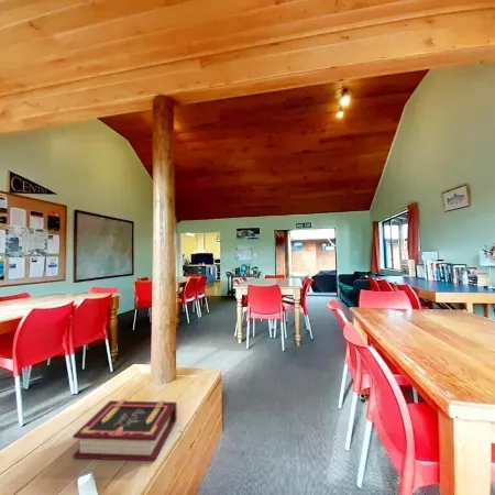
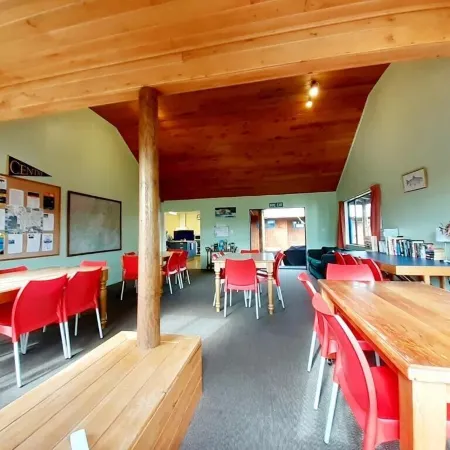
- book (130, 425)
